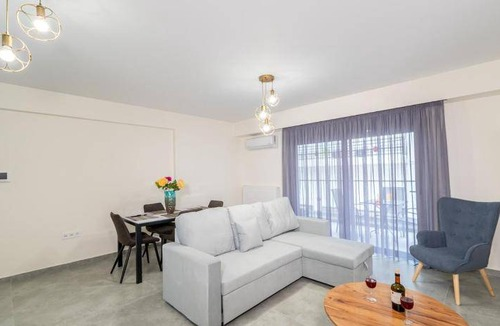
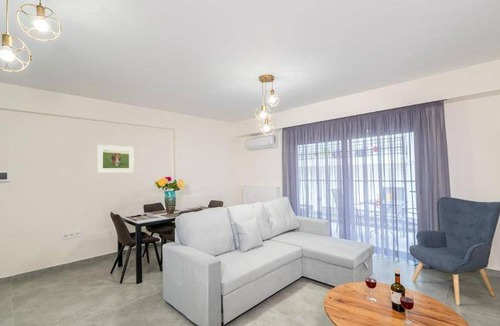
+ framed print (116, 159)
